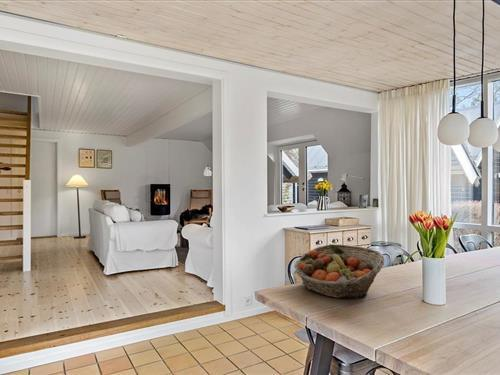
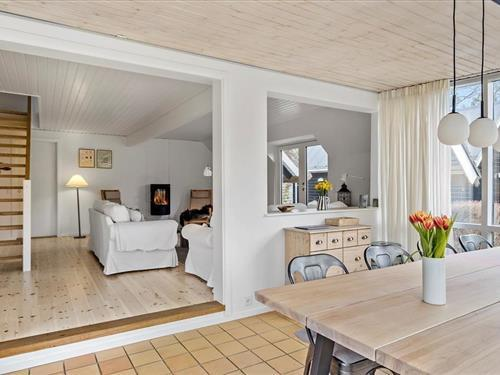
- fruit basket (337, 269)
